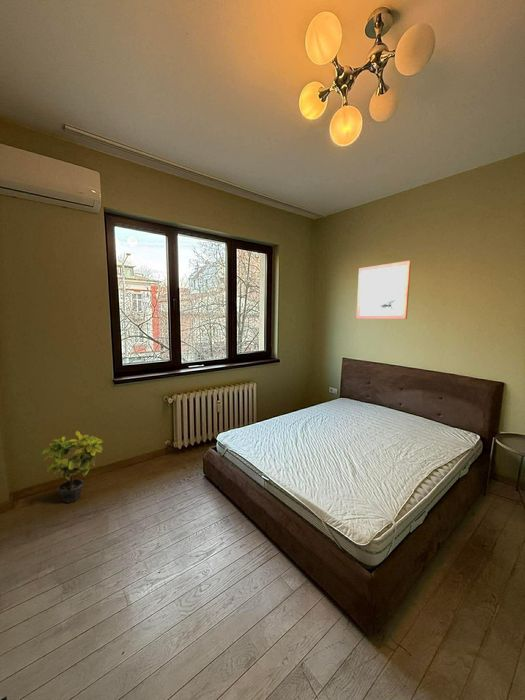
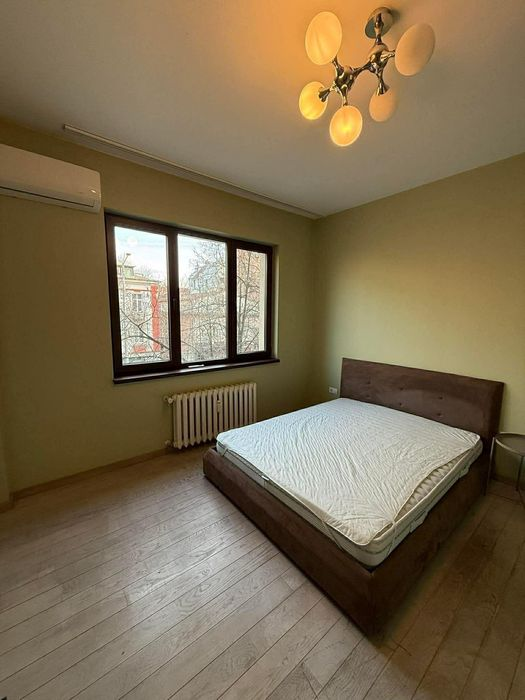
- wall art (381, 292)
- potted plant (74, 465)
